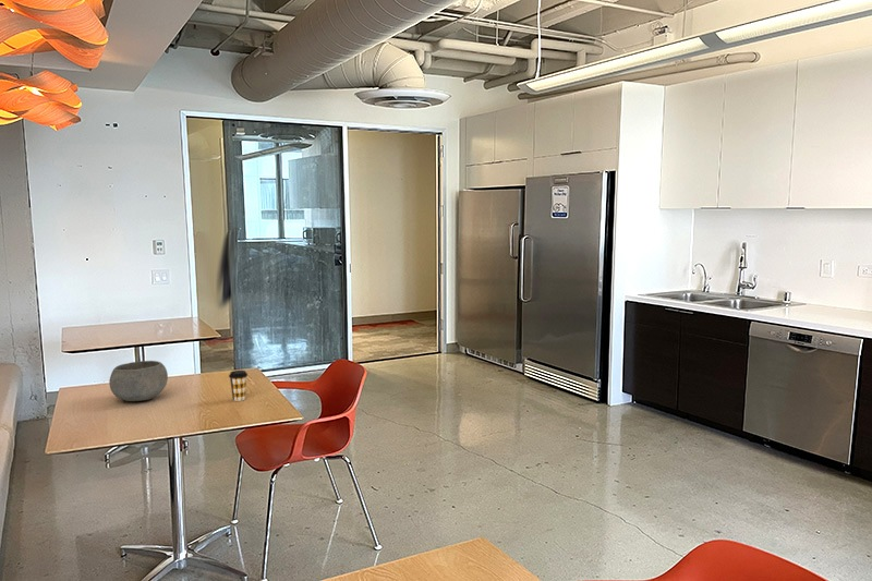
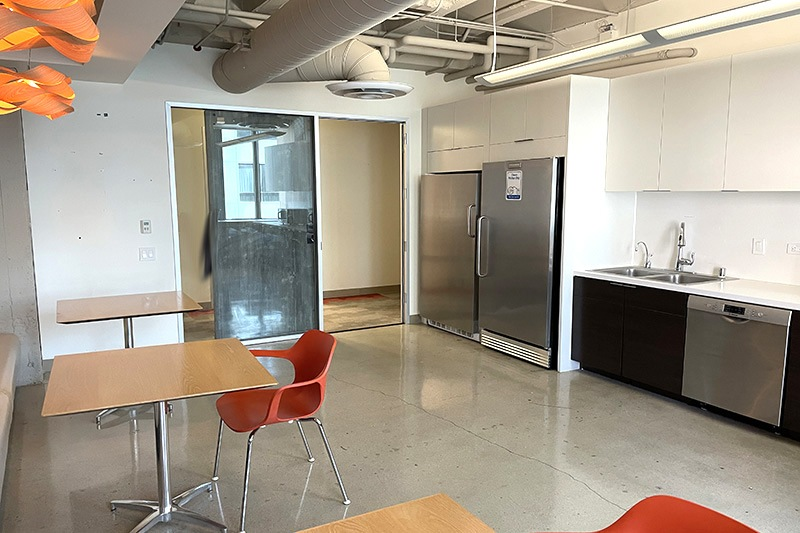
- coffee cup (238, 385)
- bowl (138, 382)
